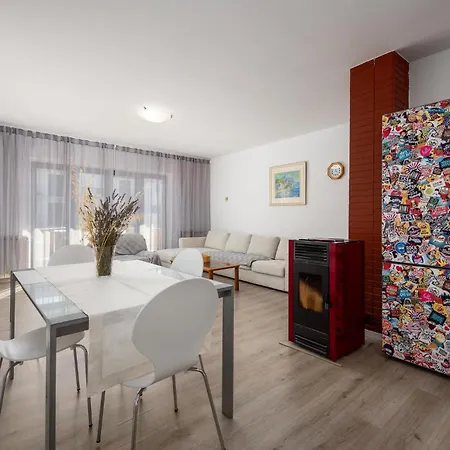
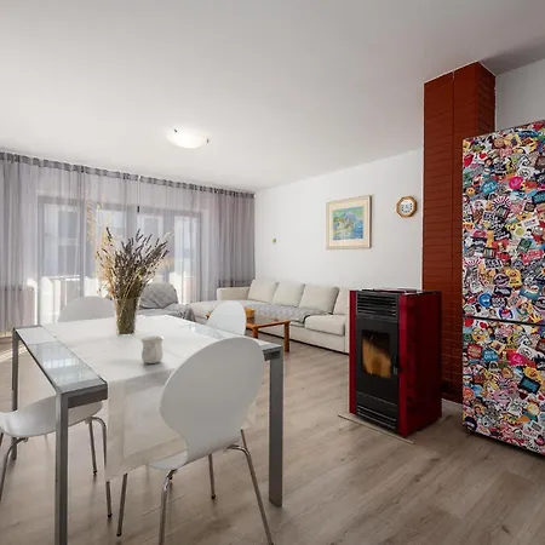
+ mug (153, 350)
